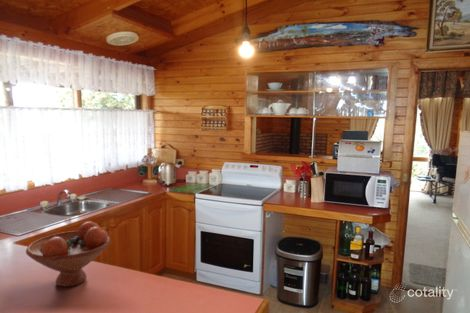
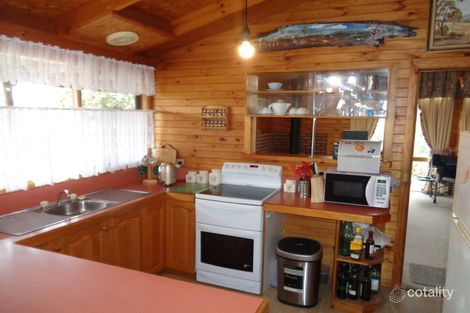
- fruit bowl (70, 254)
